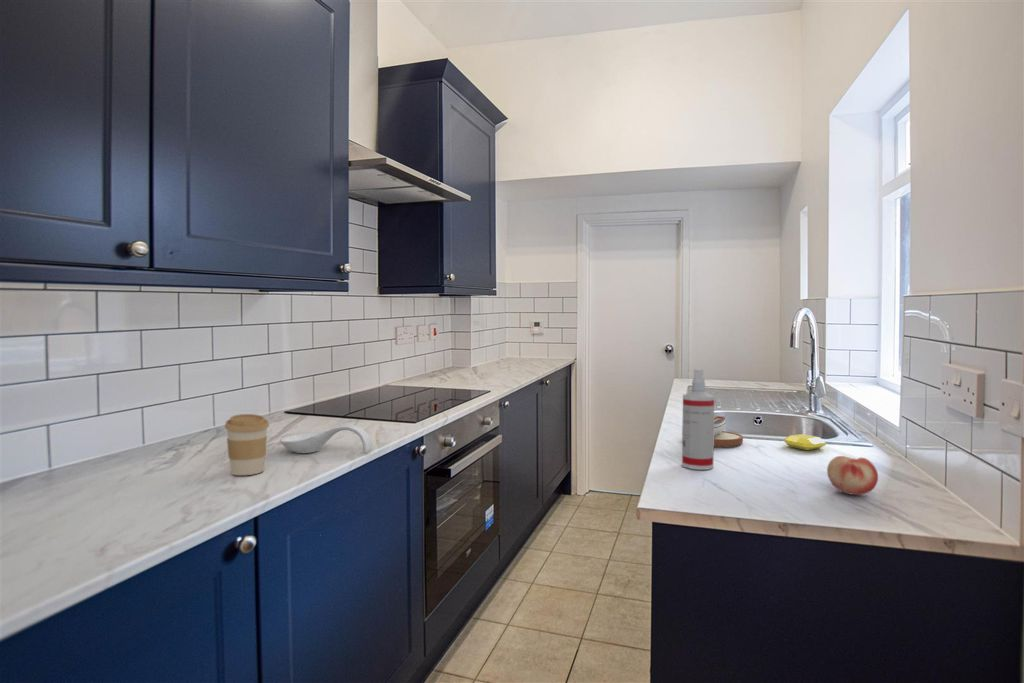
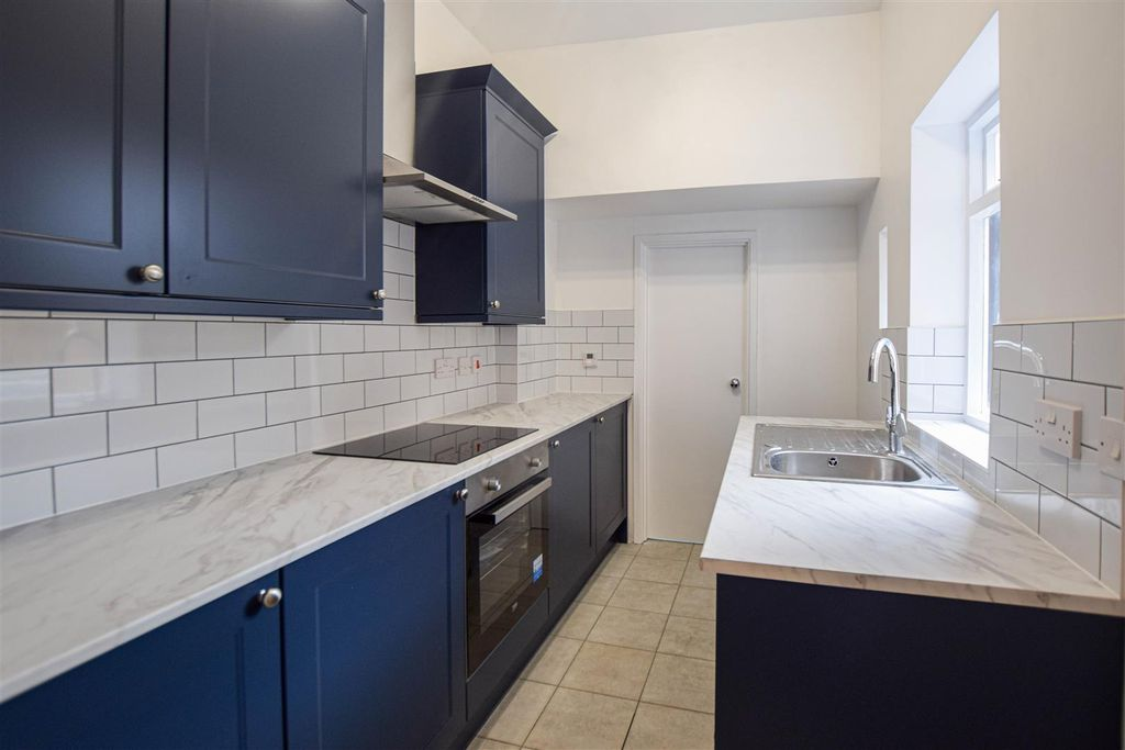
- spoon rest (326, 437)
- soap bar (804, 441)
- coffee cup (247, 443)
- soap dish (714, 425)
- fruit (851, 474)
- spray bottle (698, 417)
